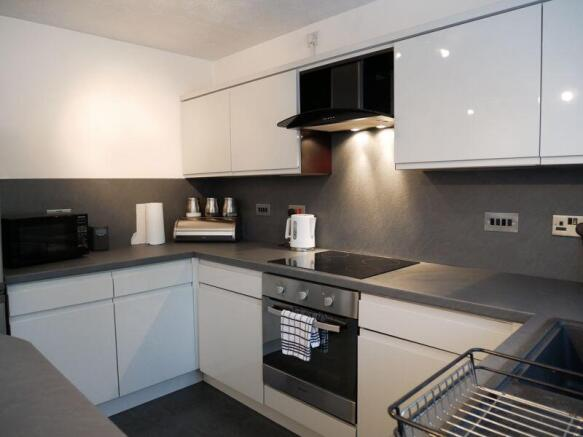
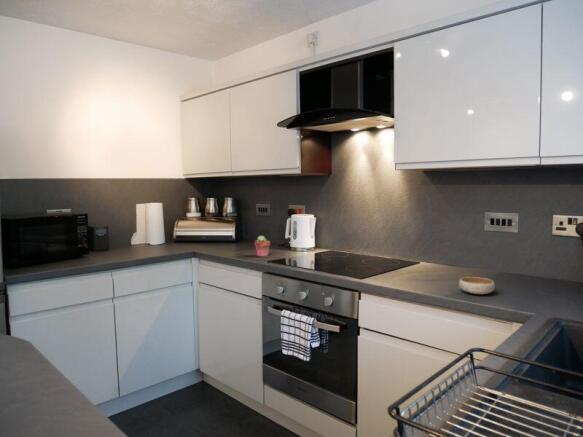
+ bowl (476, 286)
+ potted succulent (262, 245)
